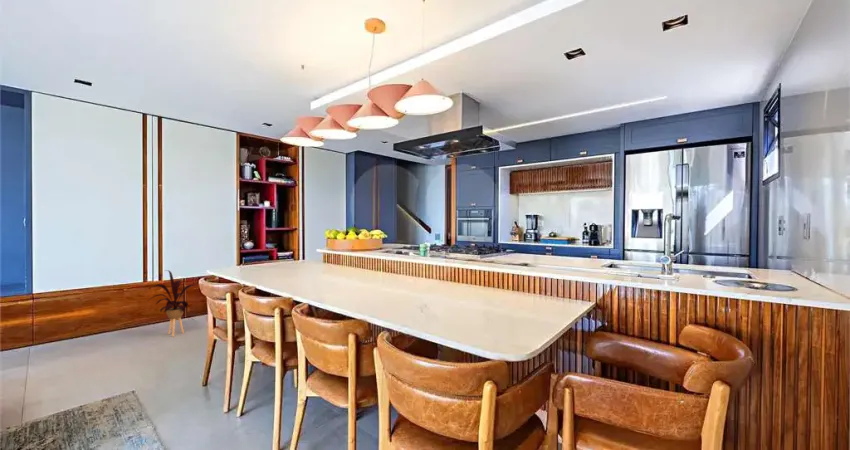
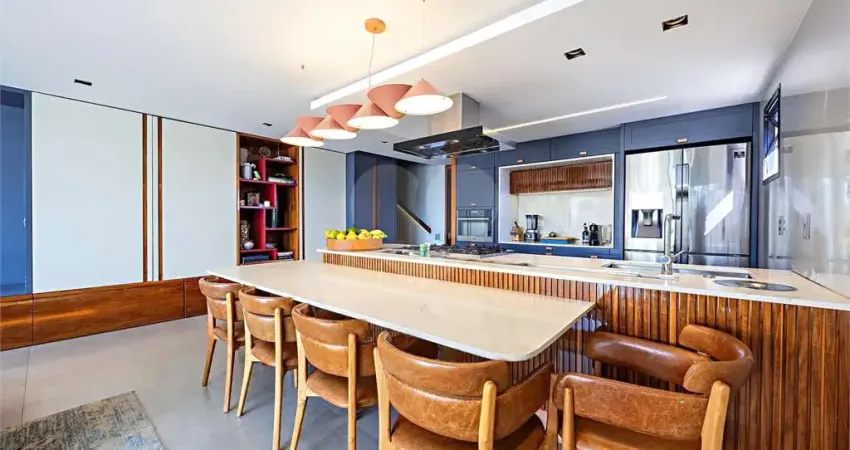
- house plant (171, 301)
